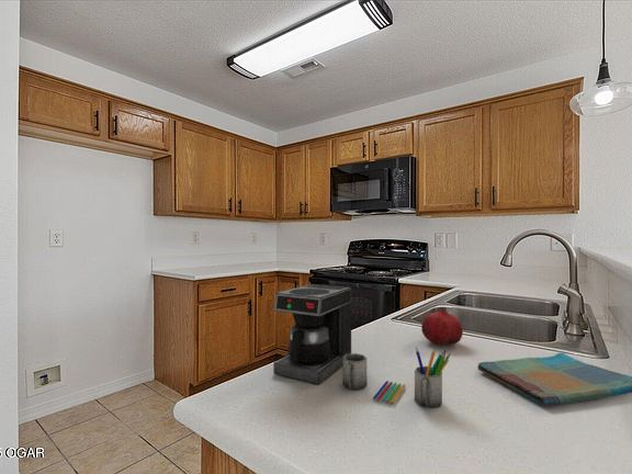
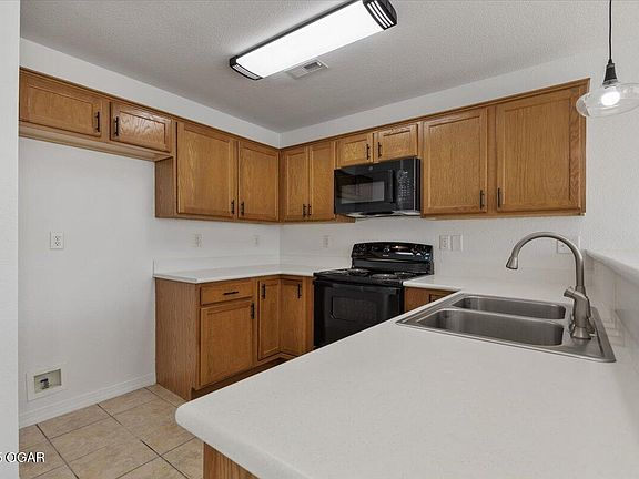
- coffee maker (350, 336)
- fruit (441, 325)
- dish towel (554, 375)
